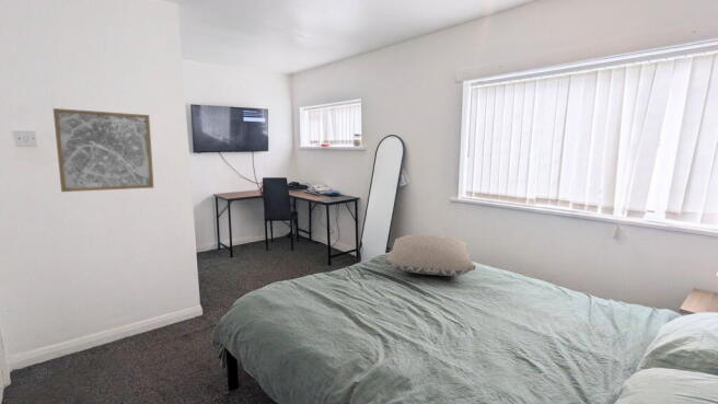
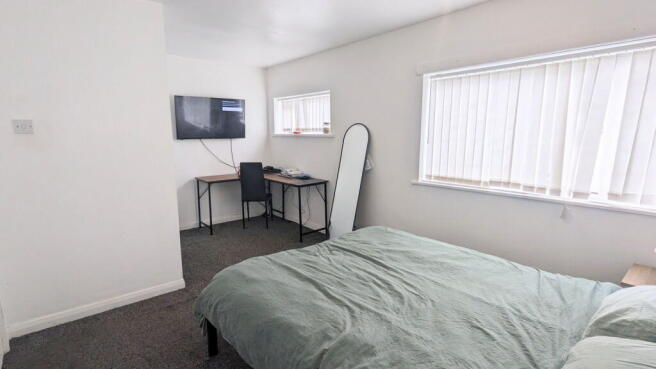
- pillow (430, 252)
- wall art (107, 151)
